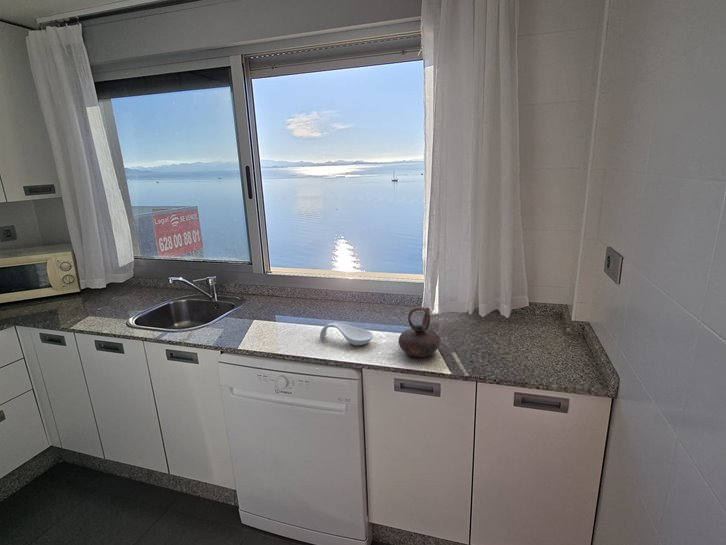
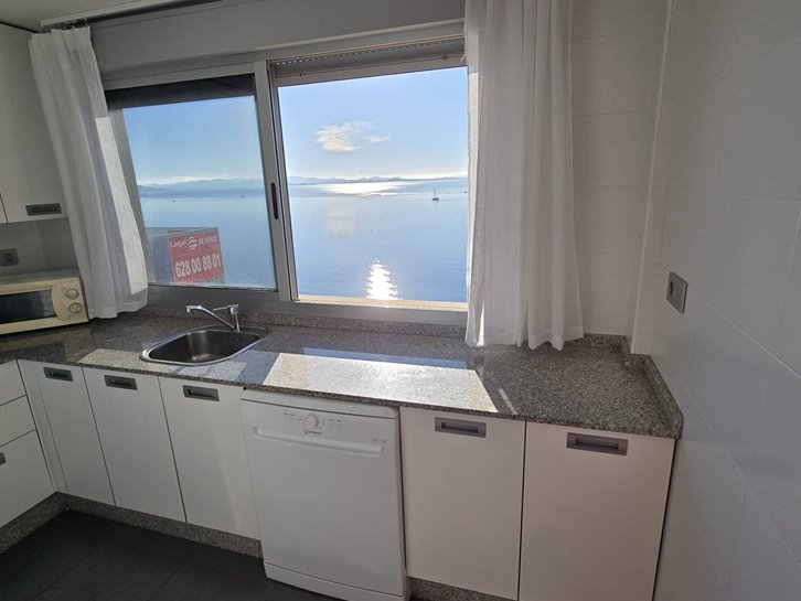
- teapot (420, 327)
- spoon rest (346, 333)
